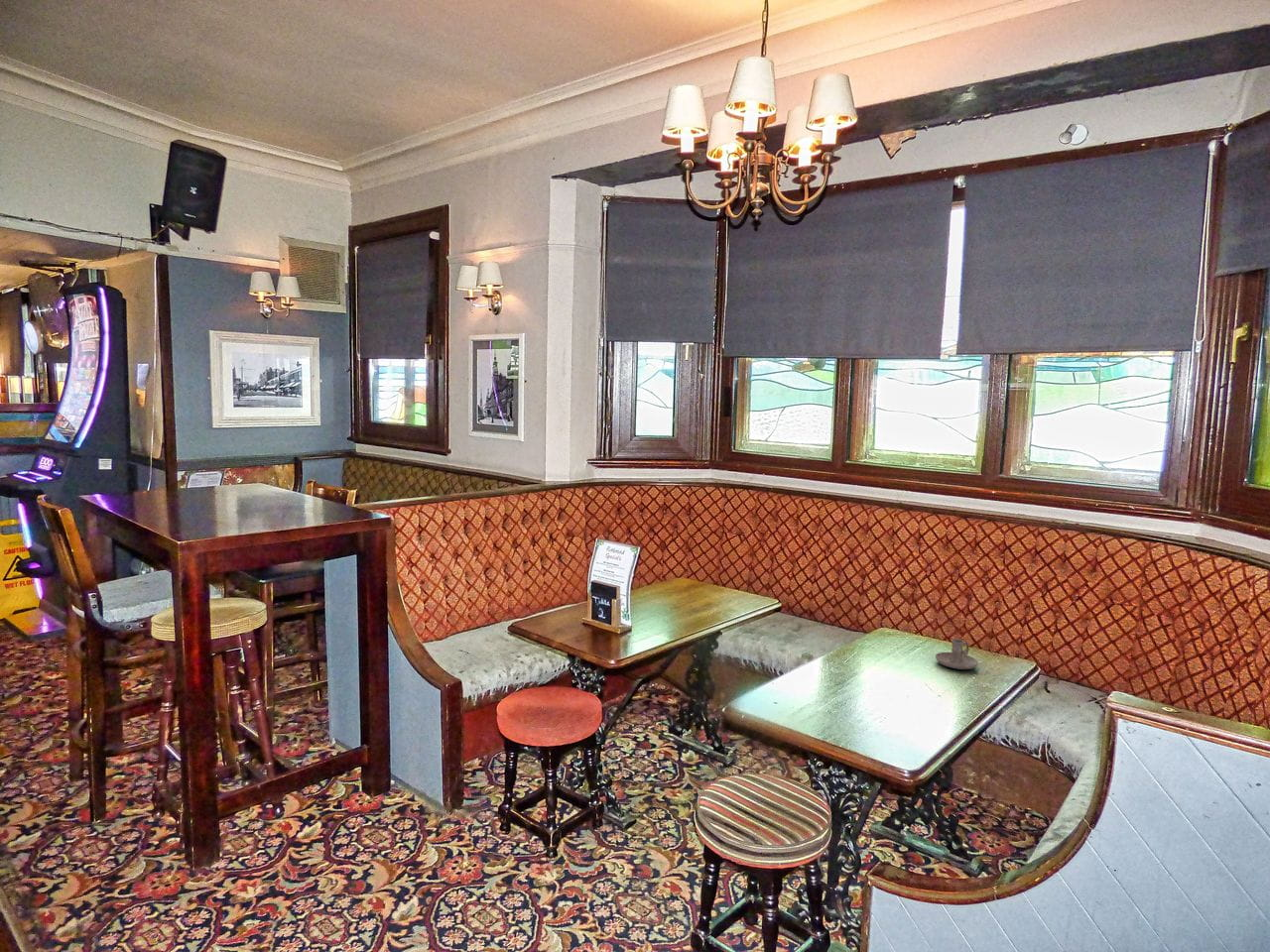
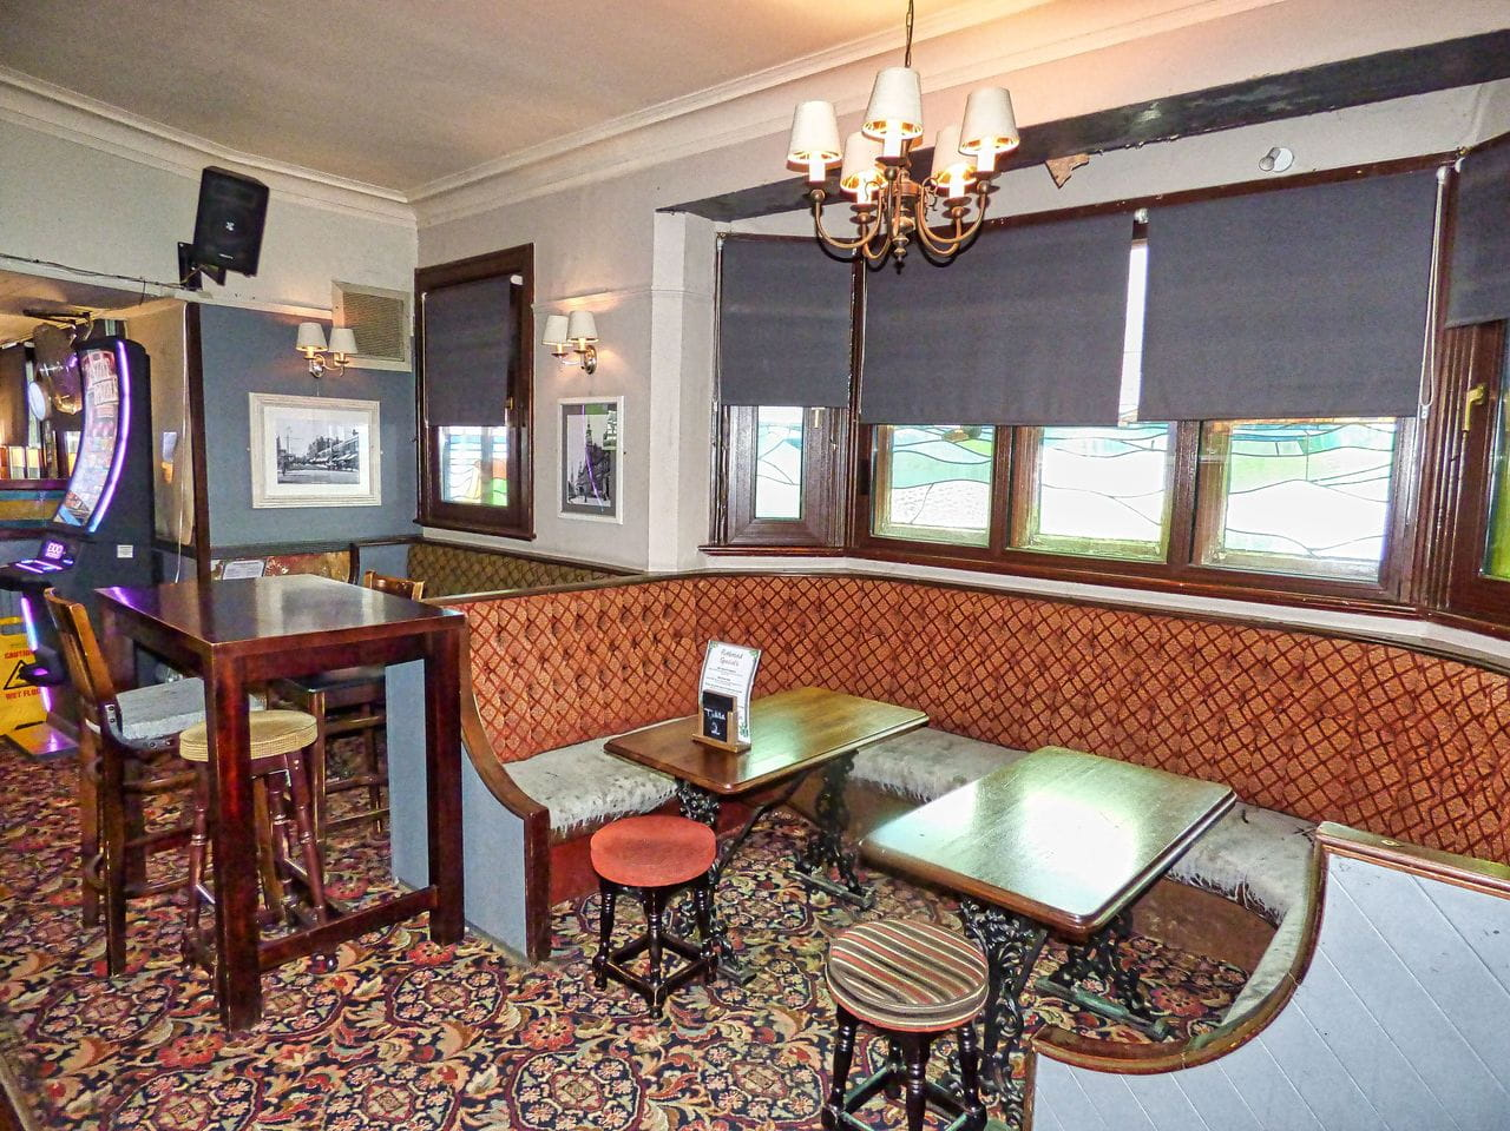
- candle holder (958, 652)
